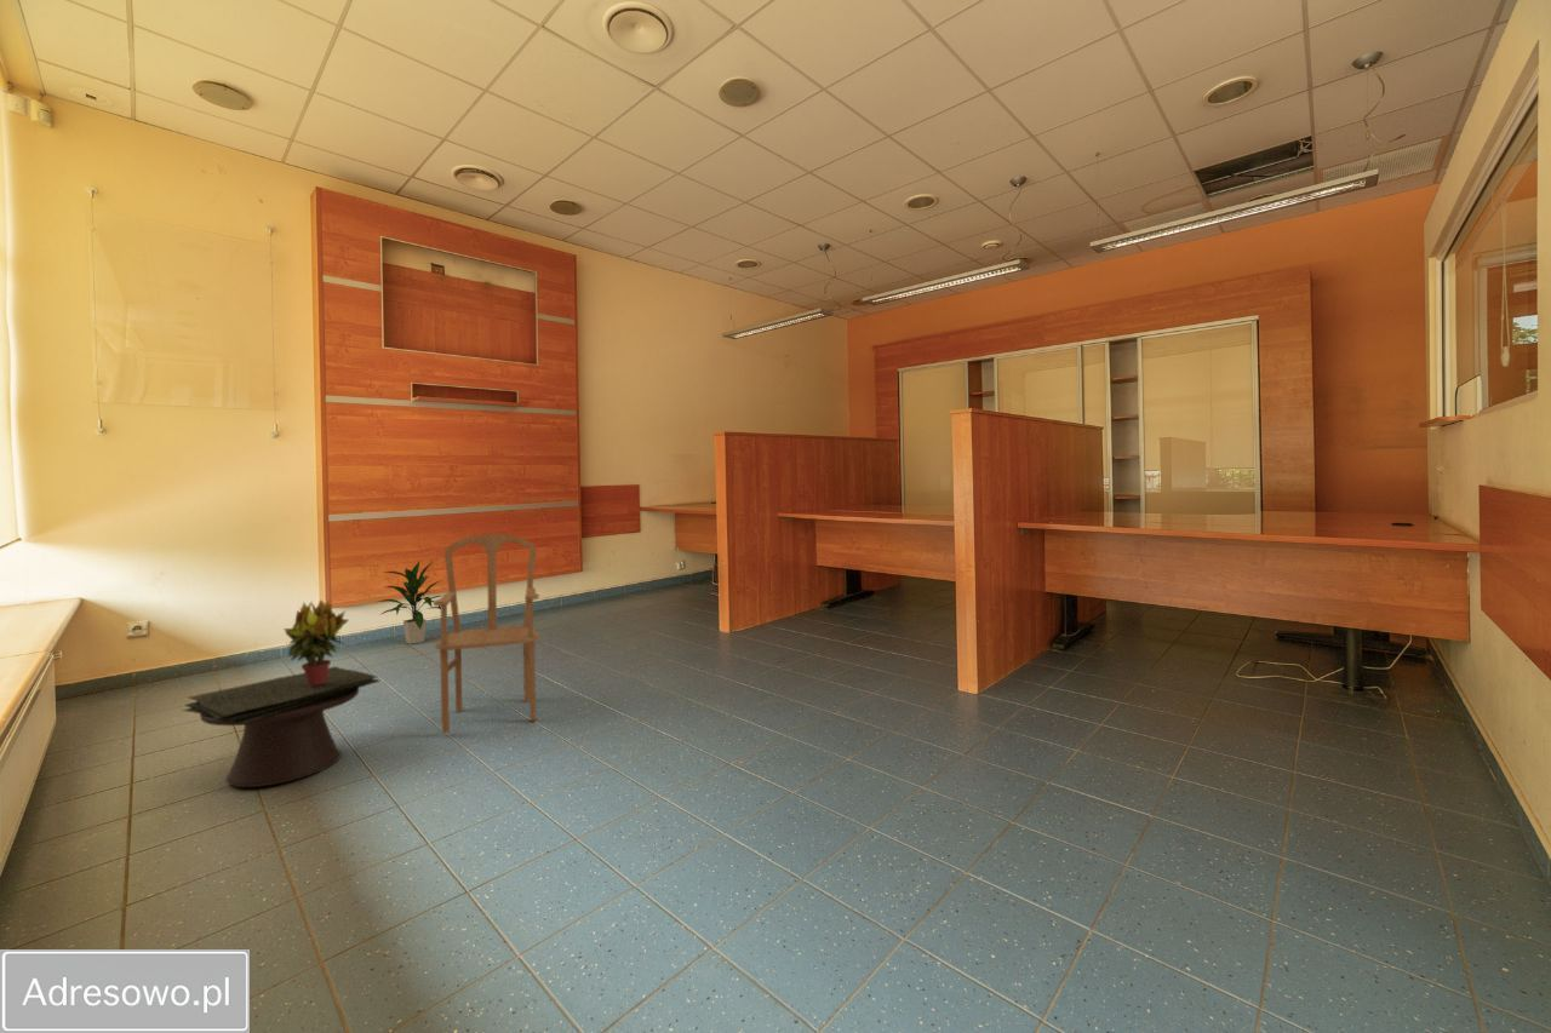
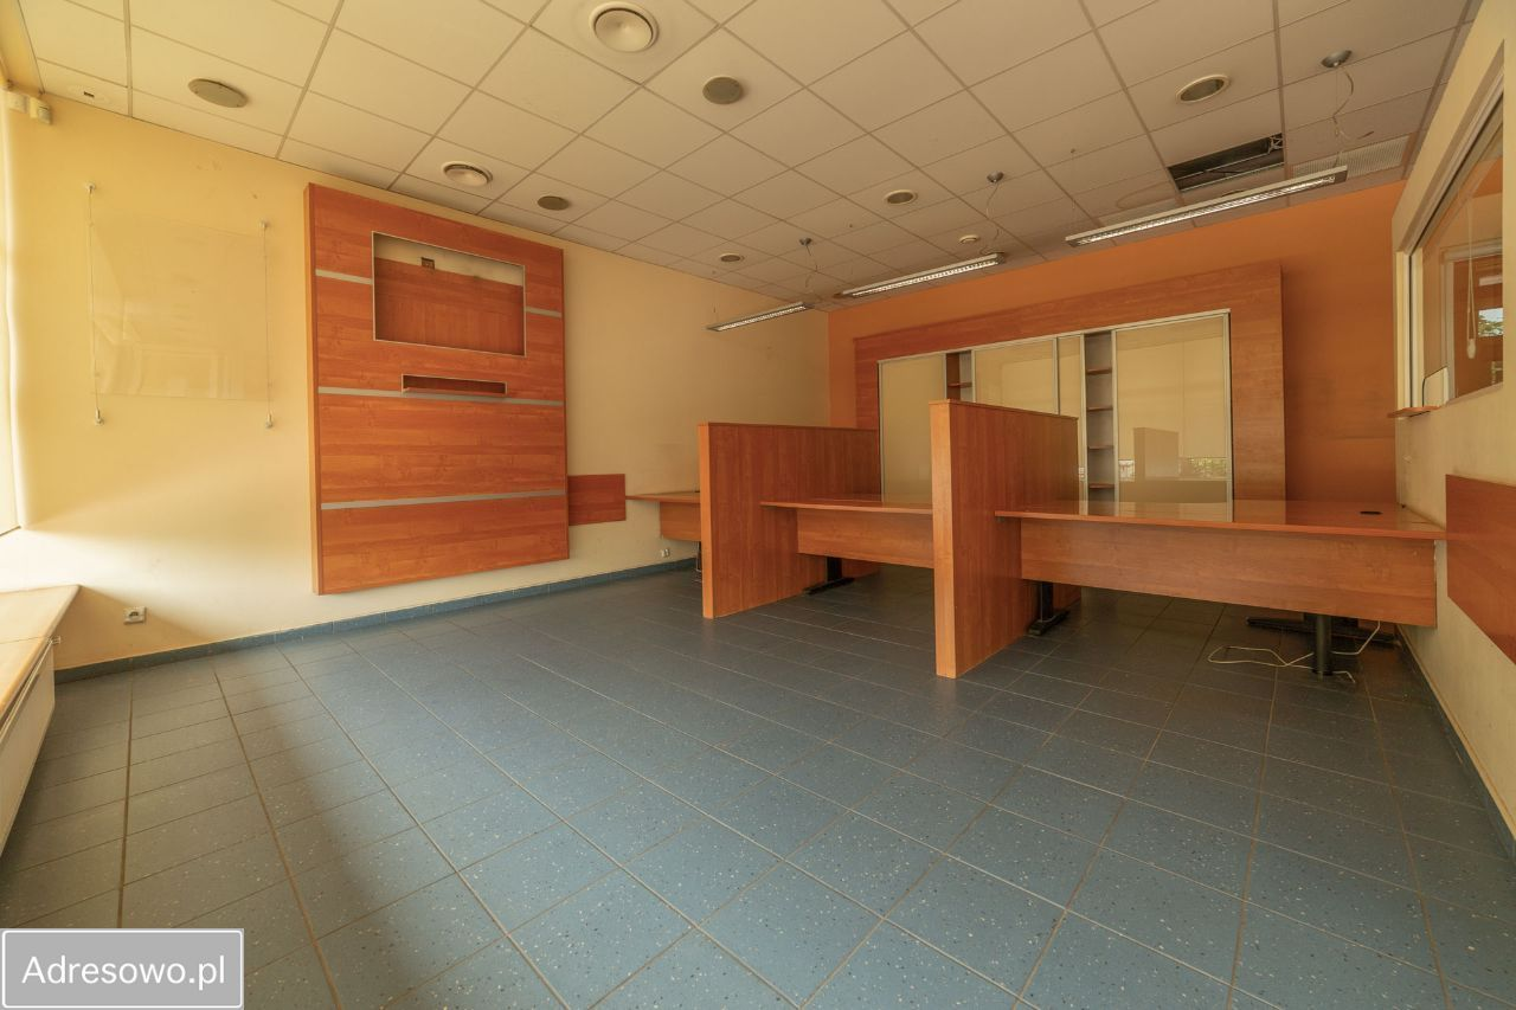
- side table (287, 725)
- indoor plant (413, 601)
- armchair (491, 625)
- potted plant (316, 648)
